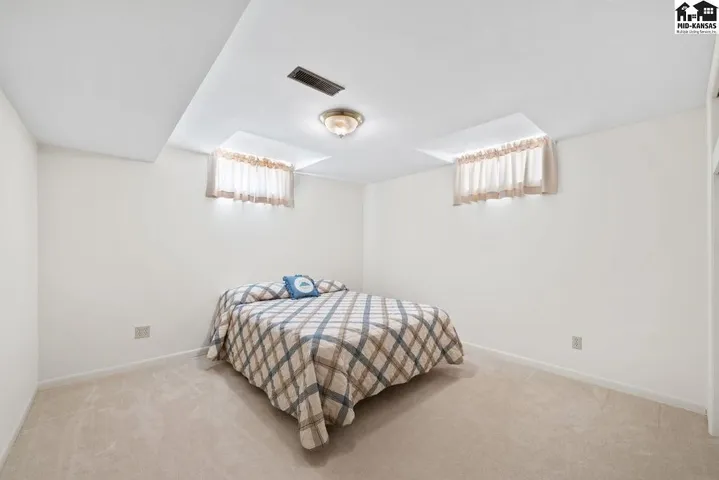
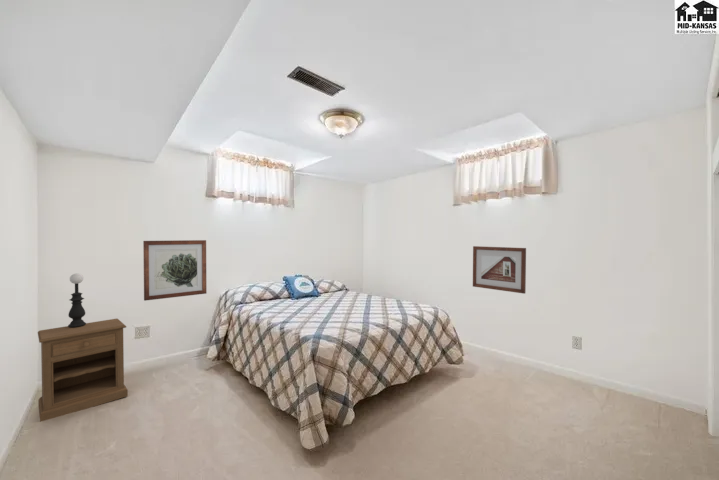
+ picture frame (497, 268)
+ table lamp (76, 299)
+ nightstand (83, 364)
+ wall art (176, 268)
